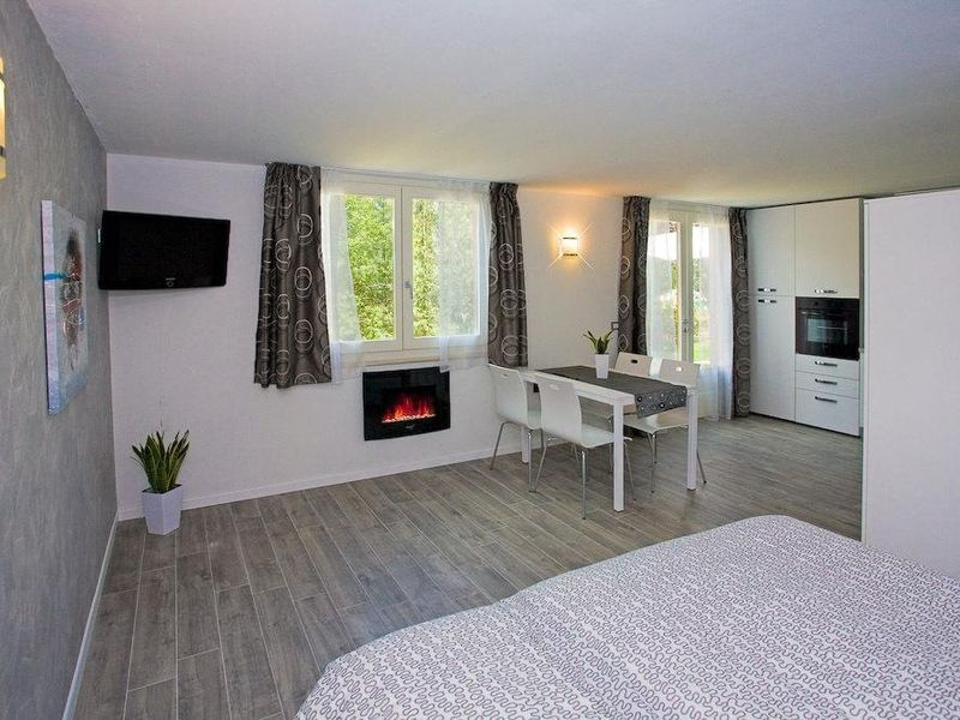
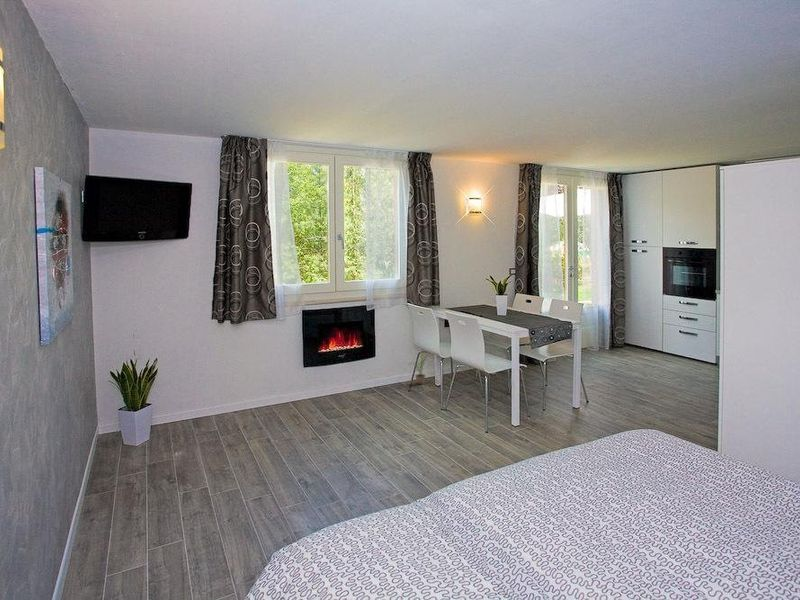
+ potted plant (421, 366)
